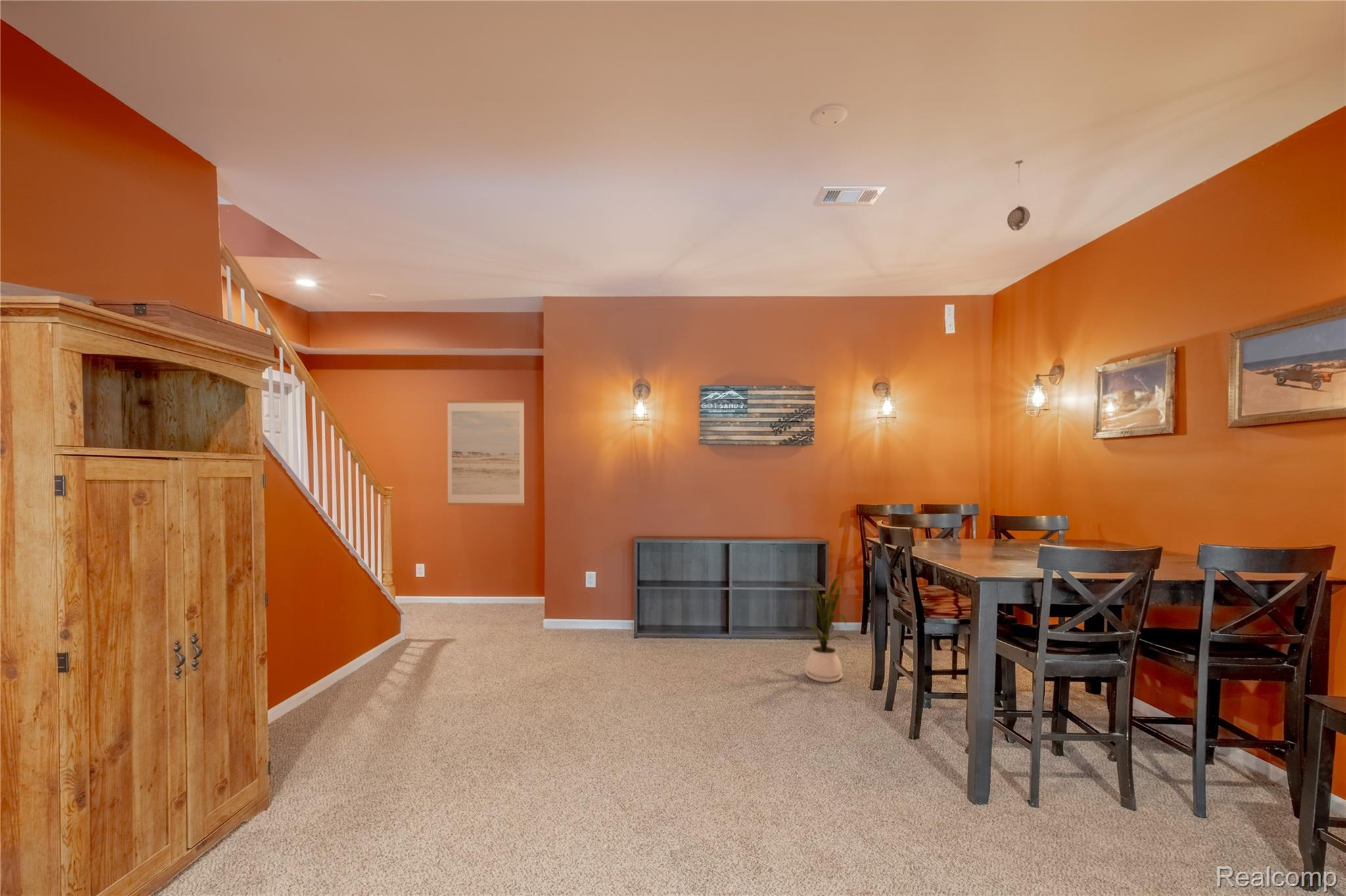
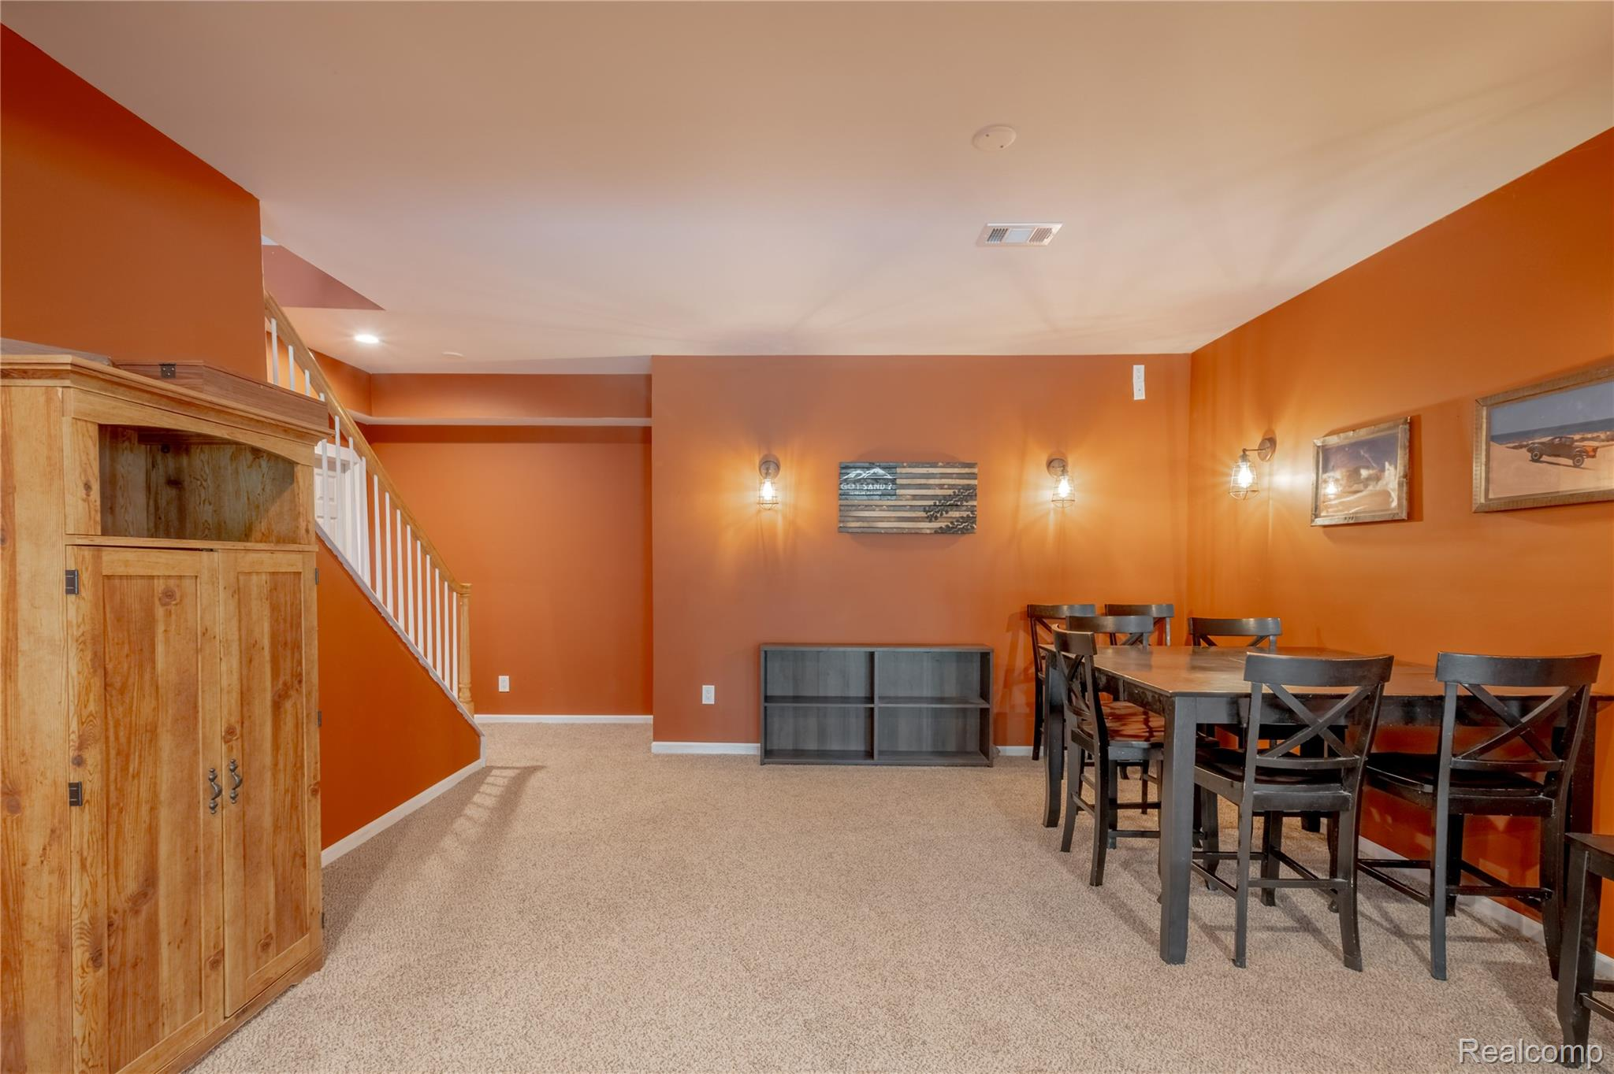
- wall art (486, 453)
- house plant (825, 622)
- pendant light (1019, 206)
